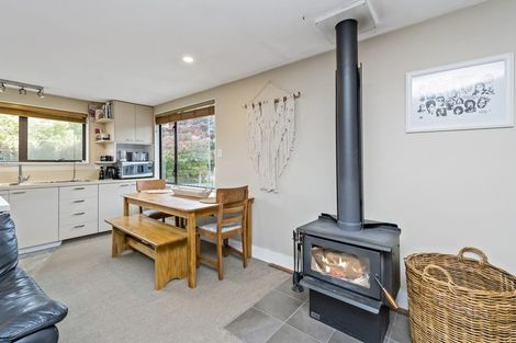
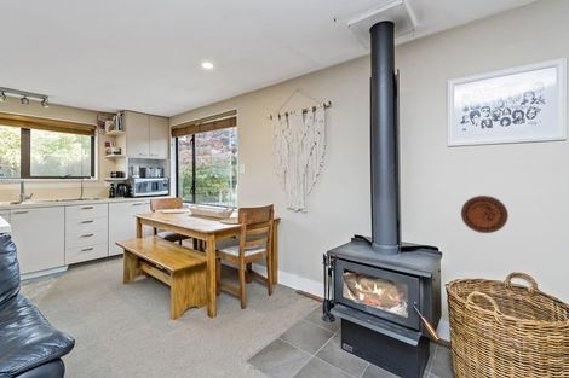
+ decorative plate (483, 214)
